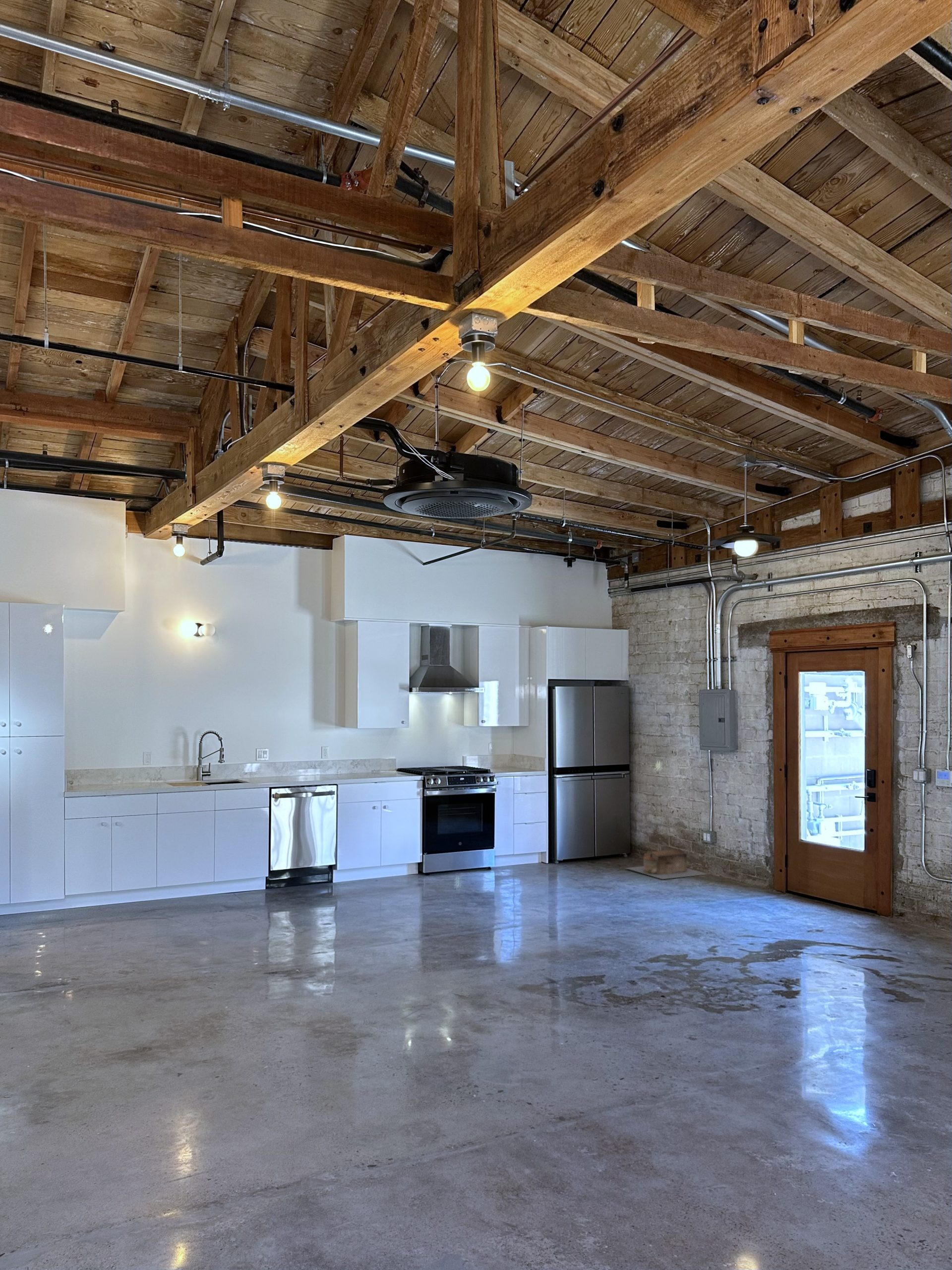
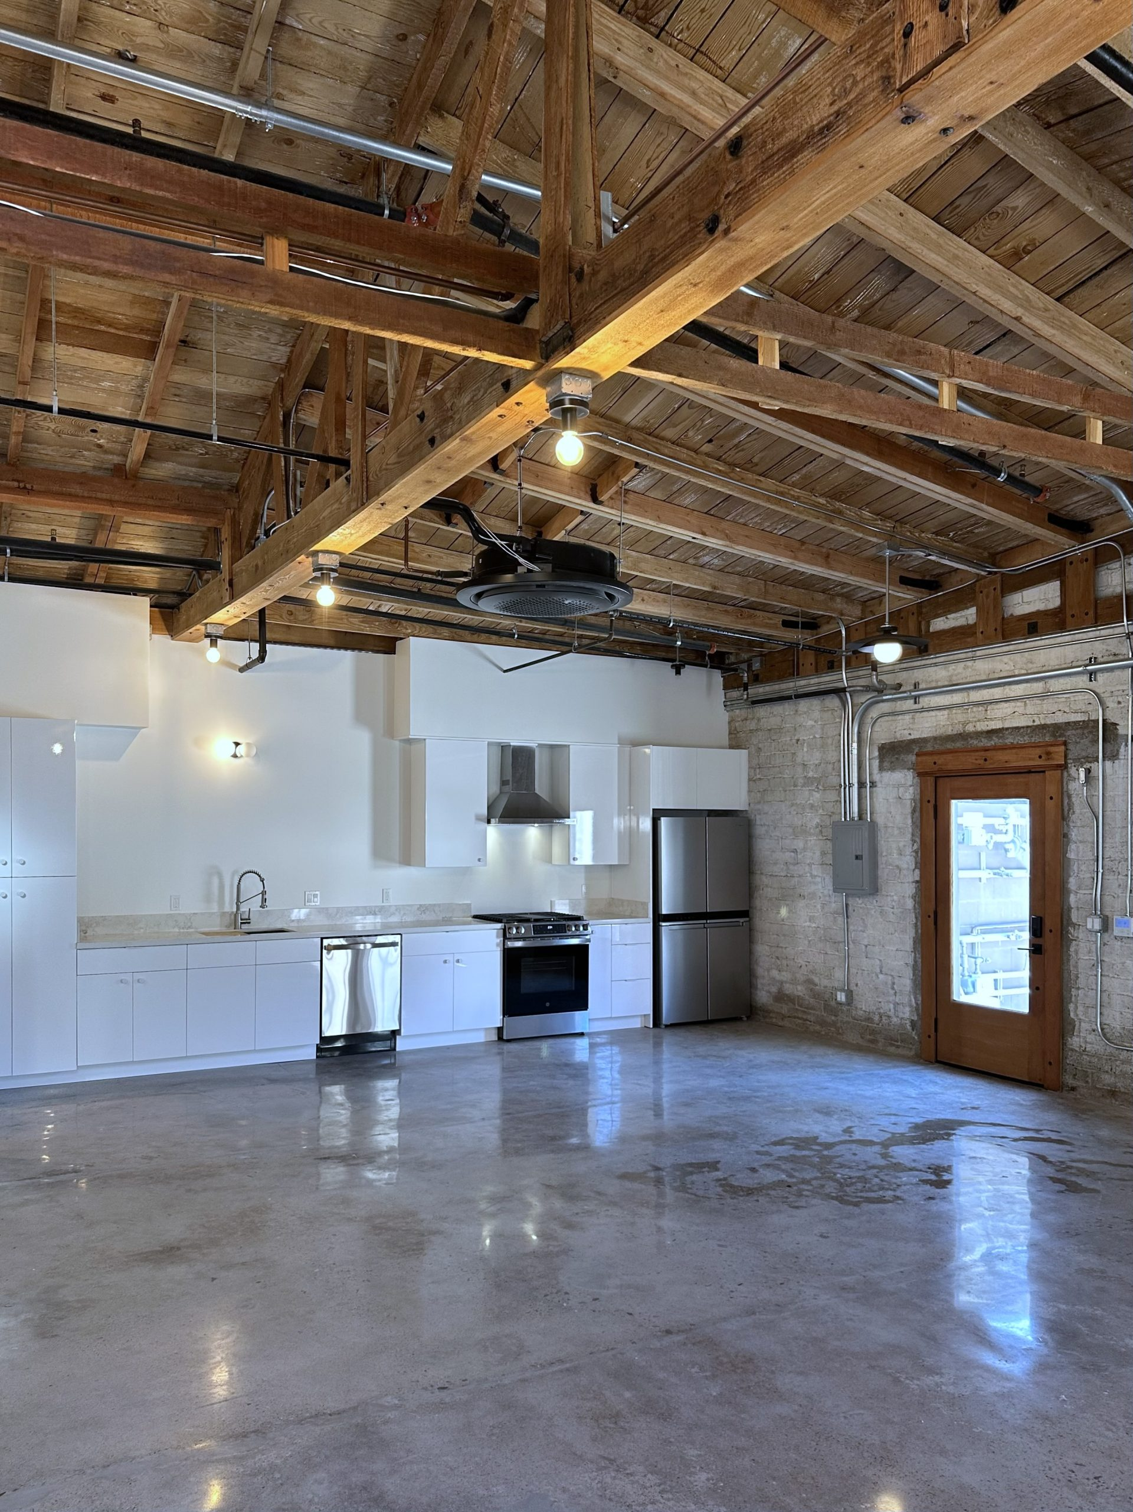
- architectural model (666, 861)
